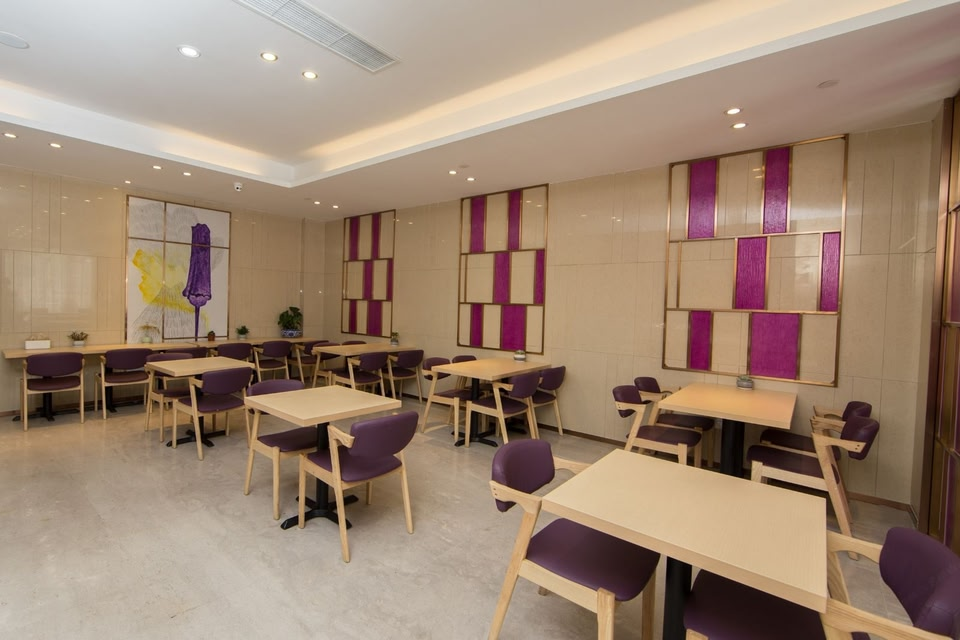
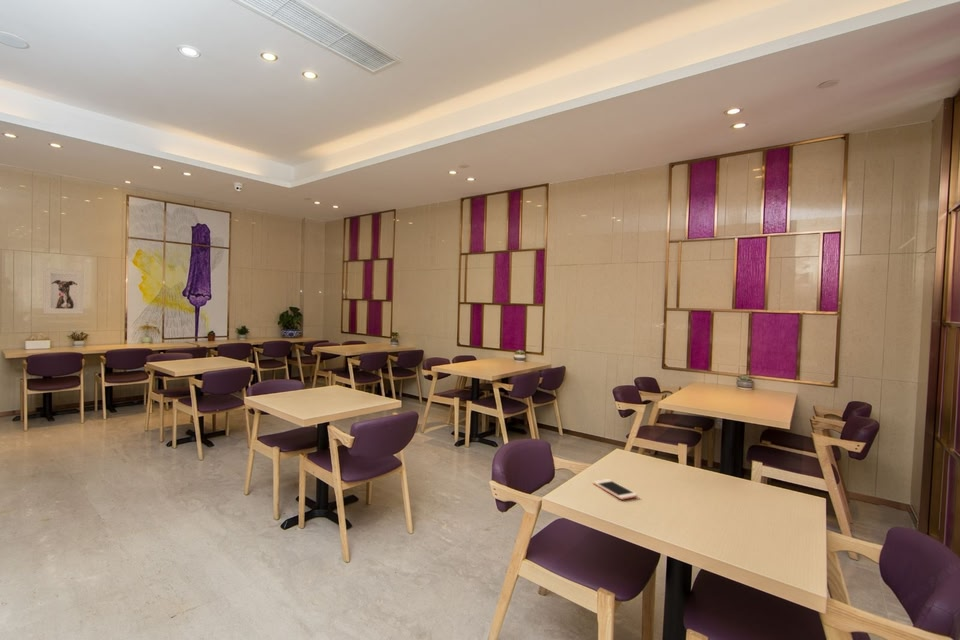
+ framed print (64, 291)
+ cell phone (614, 488)
